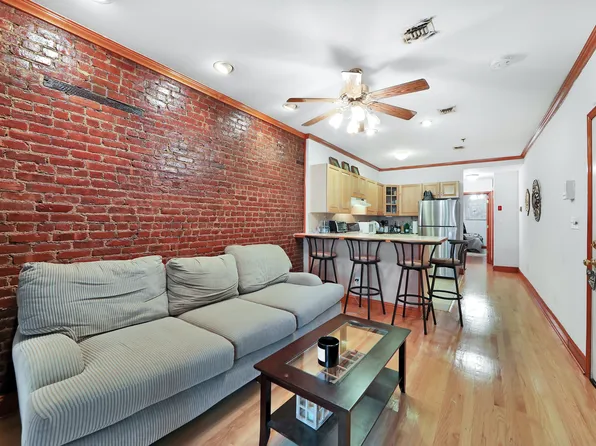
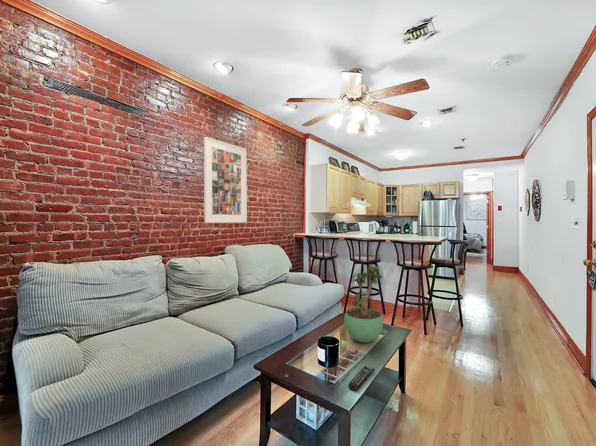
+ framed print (227, 183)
+ potted plant (364, 302)
+ remote control (362, 377)
